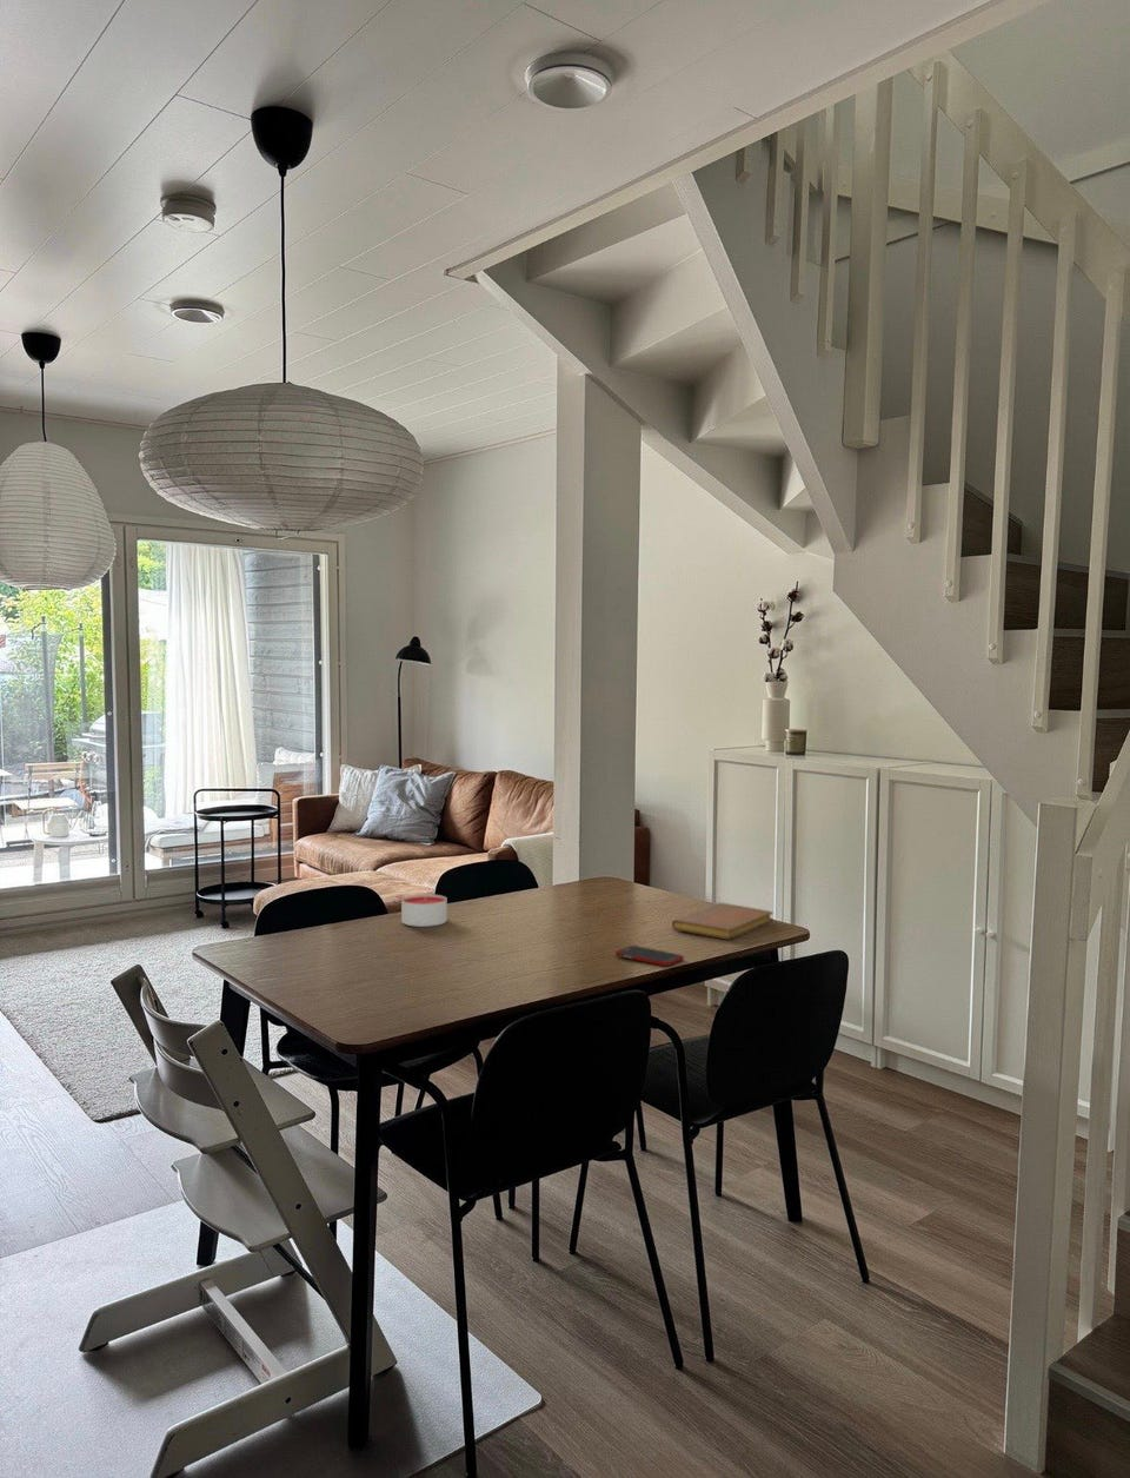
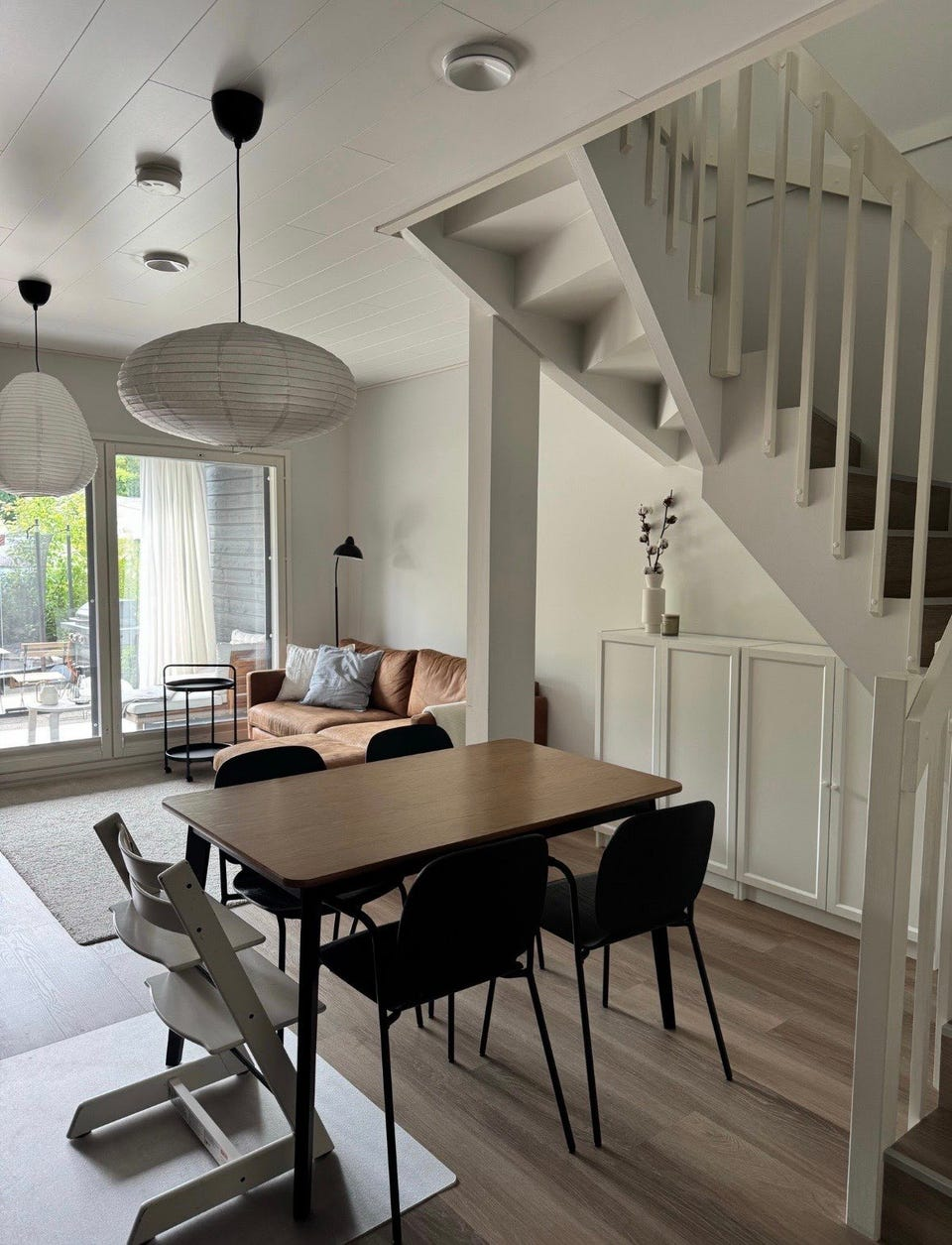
- cell phone (648, 956)
- candle (424, 909)
- notebook (723, 920)
